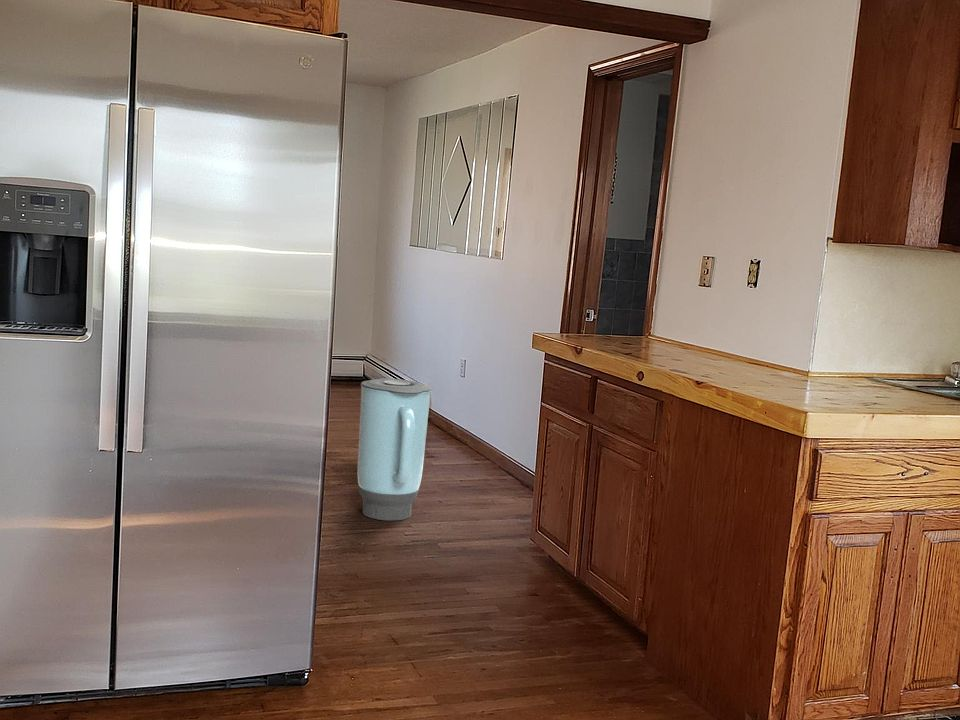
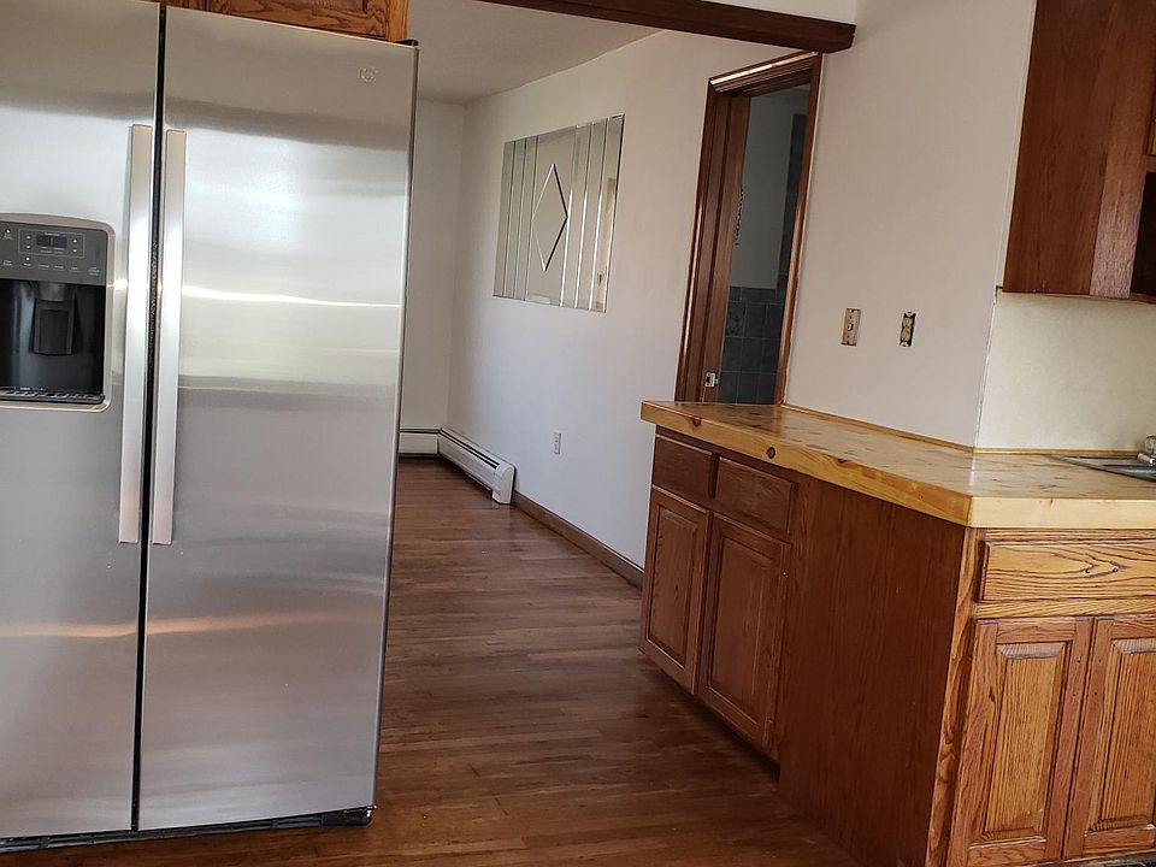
- trash can (393, 449)
